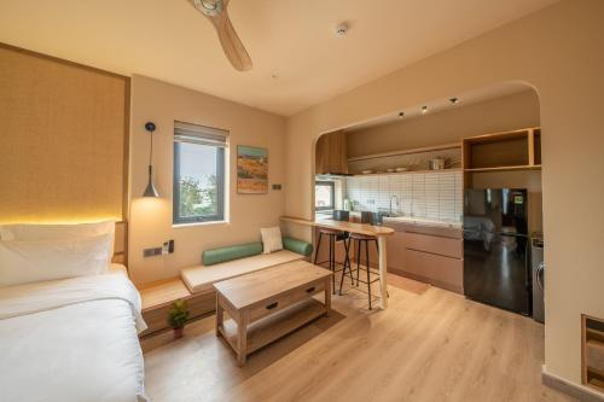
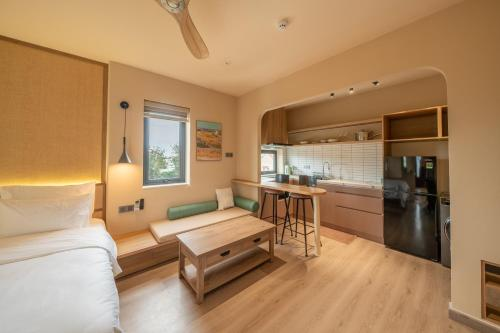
- potted plant (179, 316)
